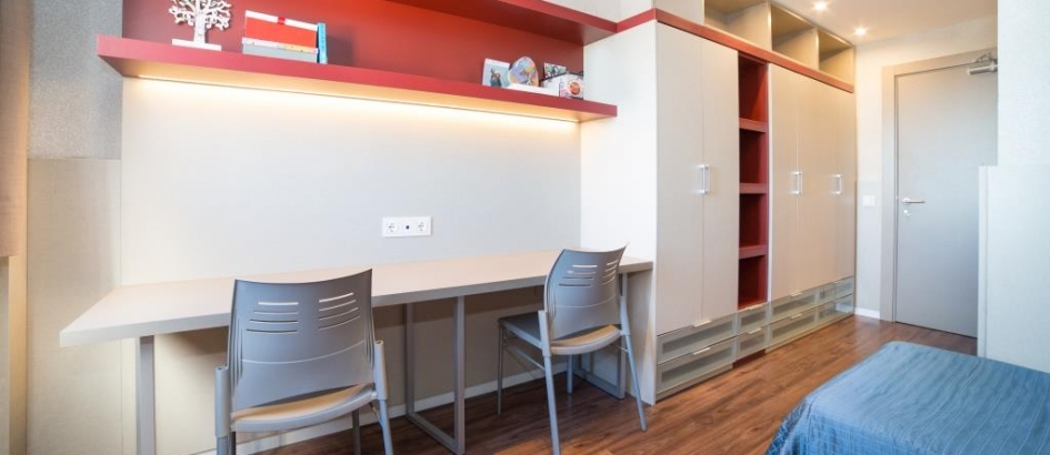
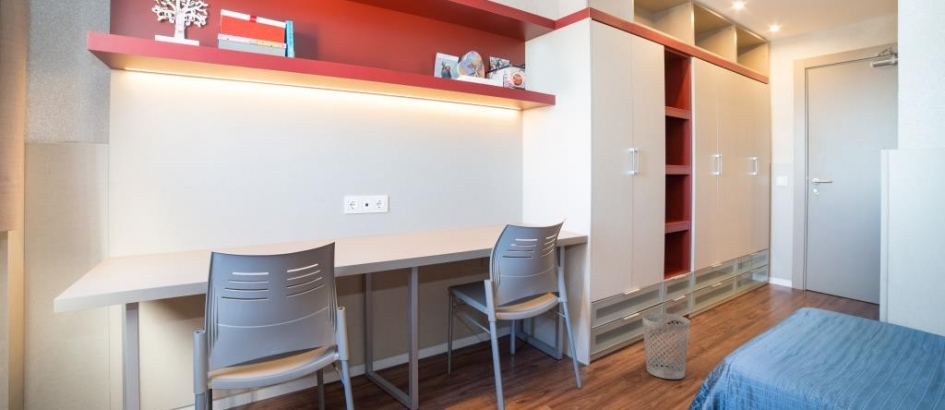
+ wastebasket (665, 345)
